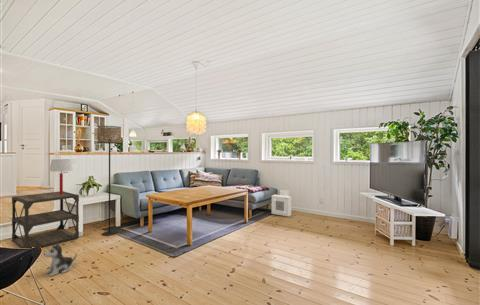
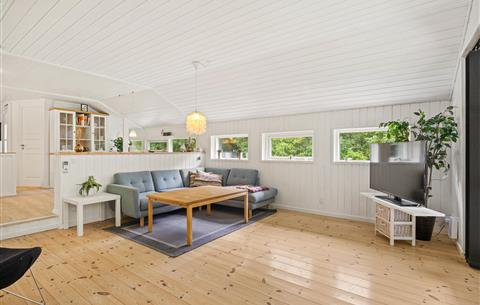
- side table (46, 217)
- floor lamp (109, 180)
- table lamp (61, 176)
- plush toy (61, 255)
- air purifier (284, 201)
